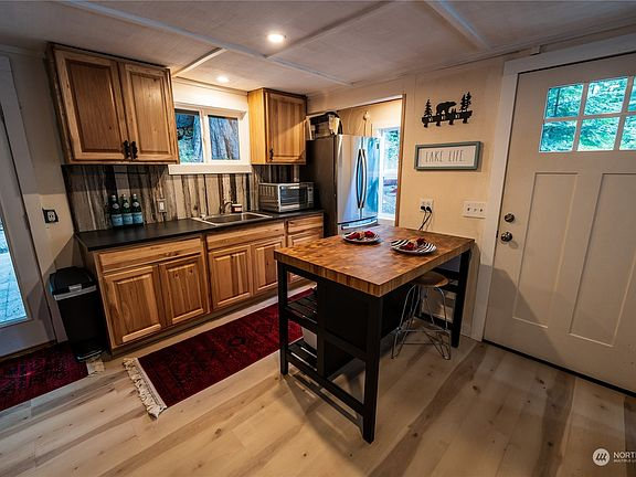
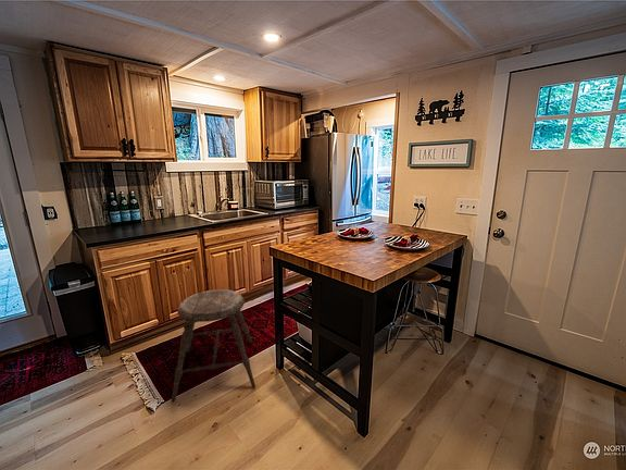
+ stool (214, 333)
